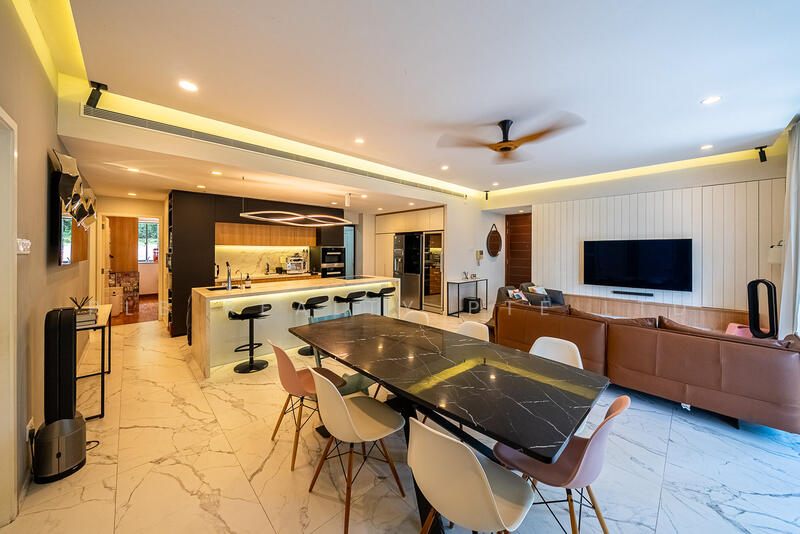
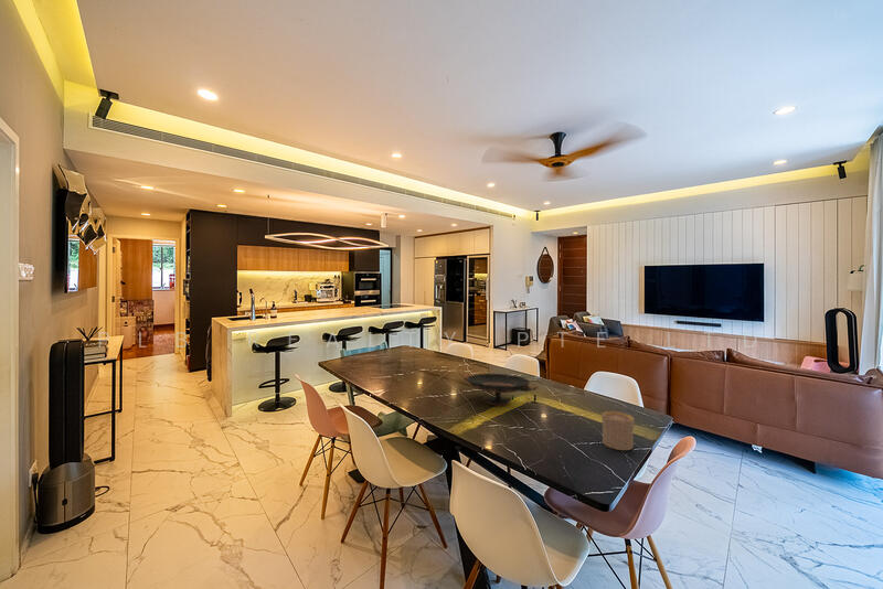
+ cup (617, 429)
+ decorative bowl (498, 389)
